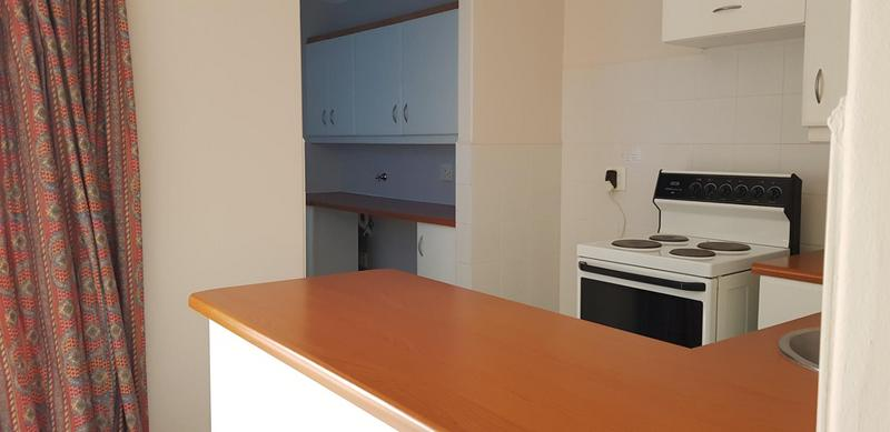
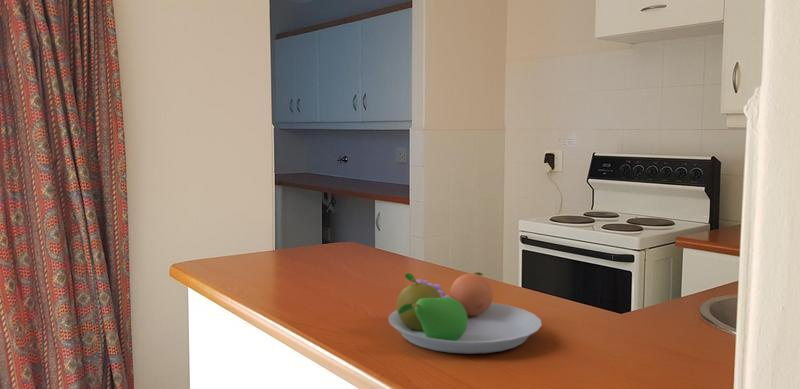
+ fruit bowl (458, 305)
